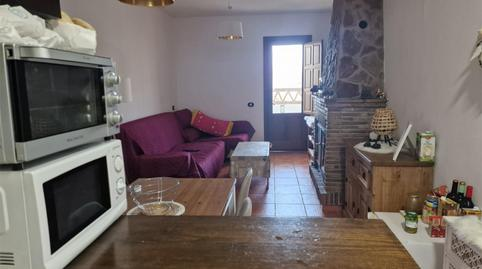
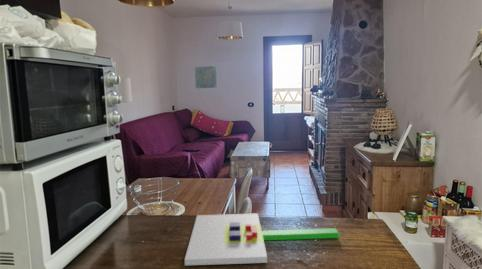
+ chopping board (264, 231)
+ wall art (206, 77)
